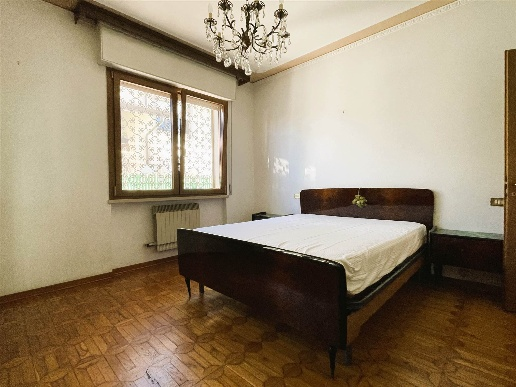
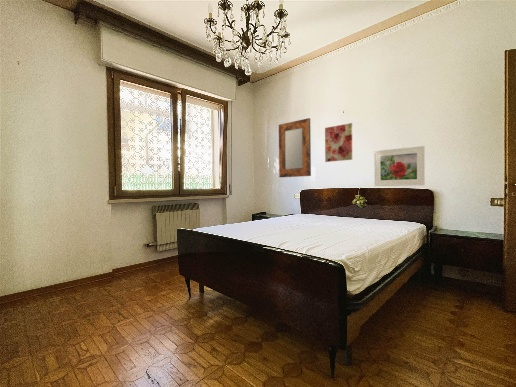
+ wall art (338, 143)
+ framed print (398, 167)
+ home mirror (294, 149)
